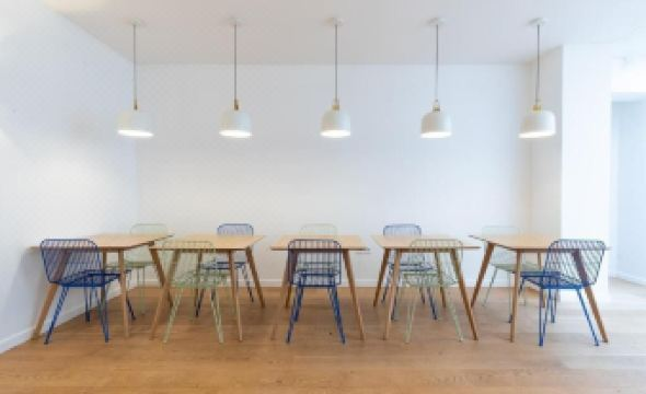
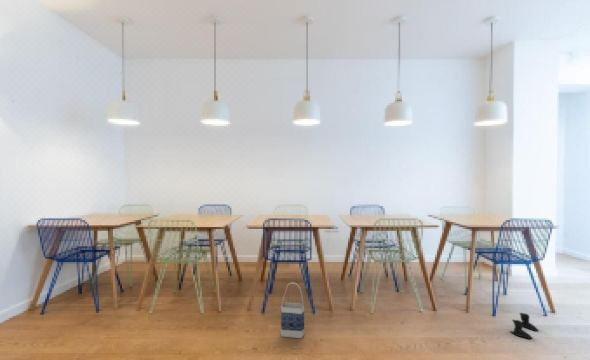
+ boots (524, 324)
+ bag (292, 308)
